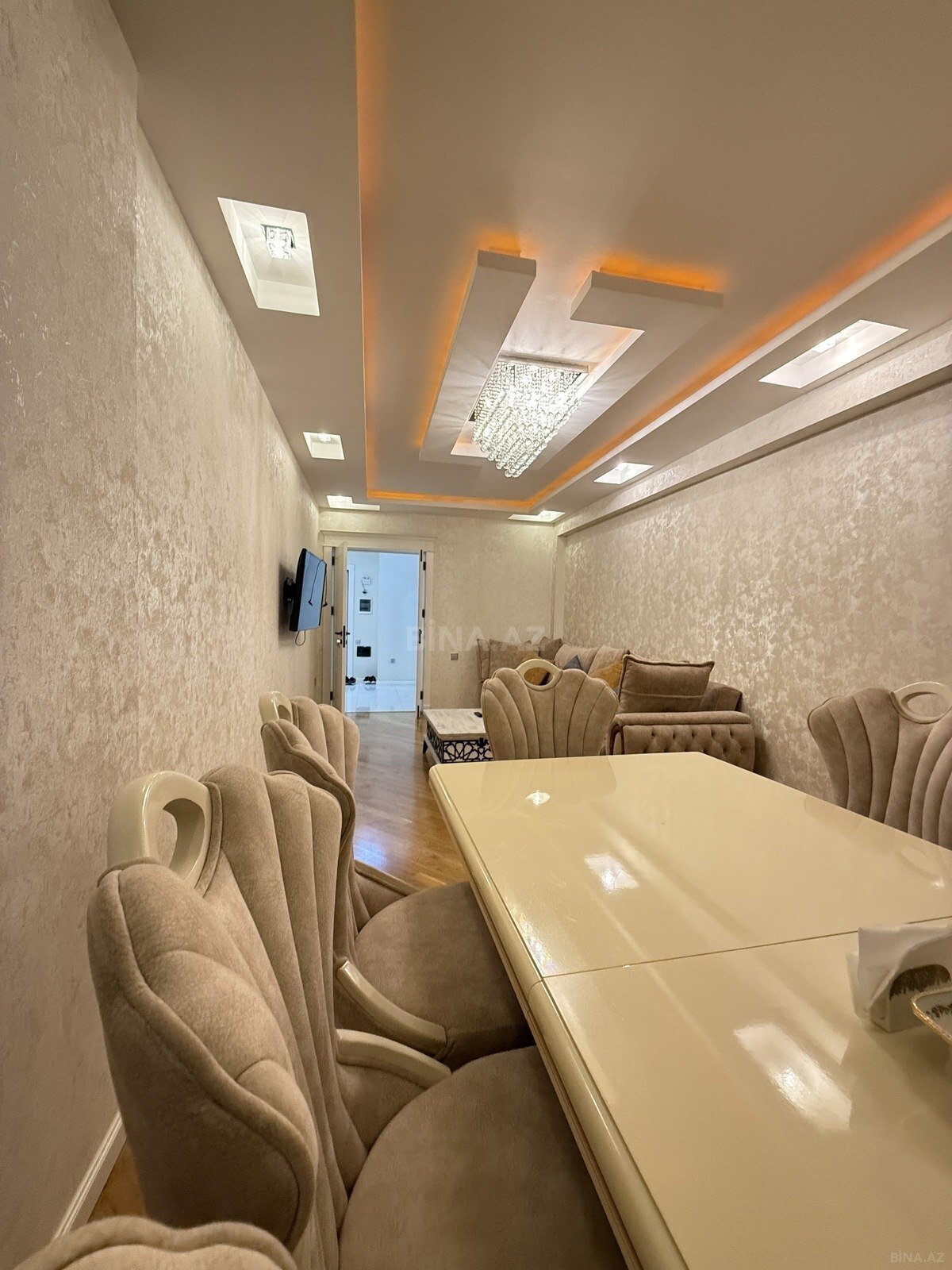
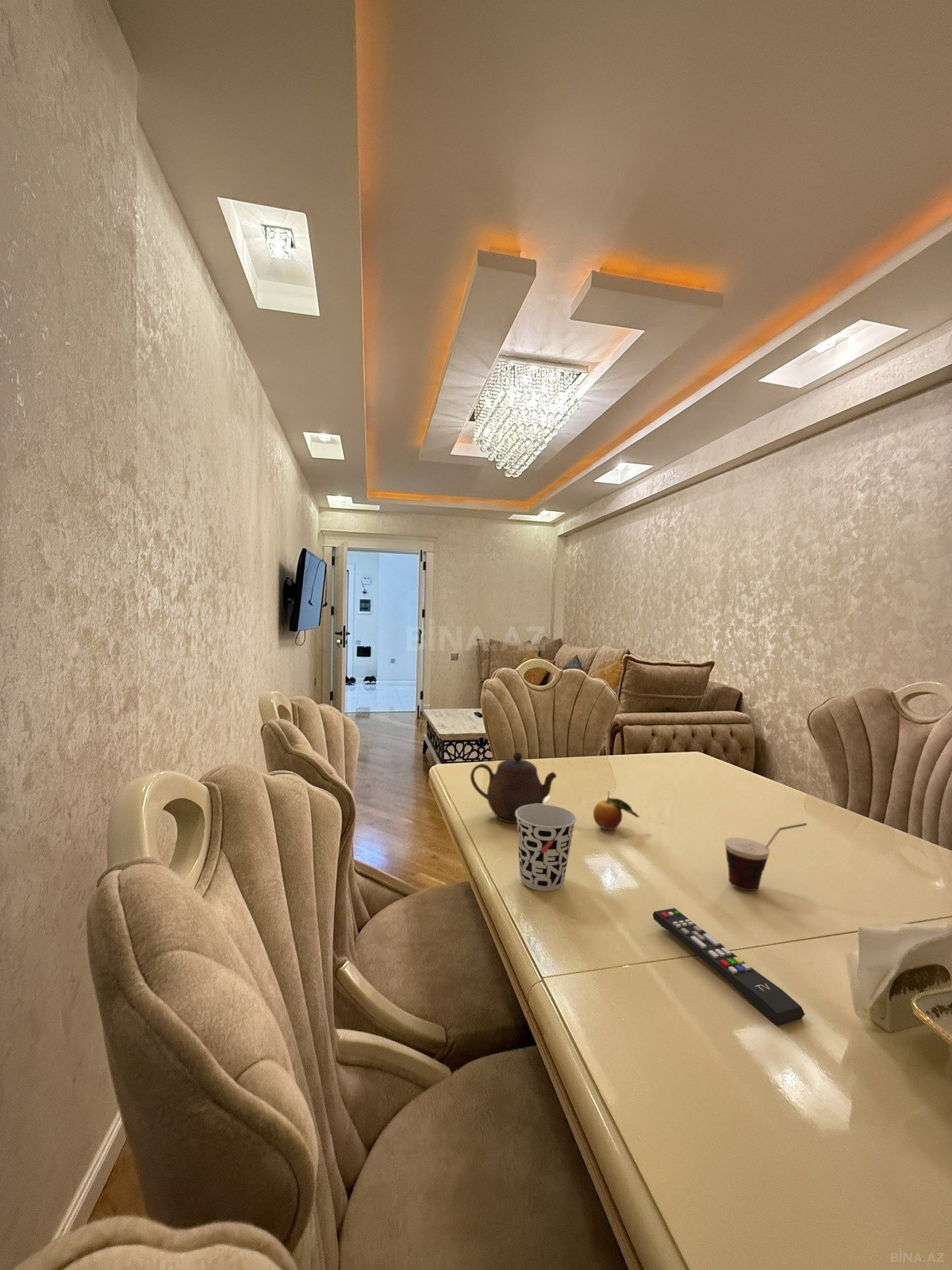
+ cup (764, 853)
+ fruit (616, 810)
+ cup (543, 848)
+ remote control (719, 958)
+ teapot (512, 783)
